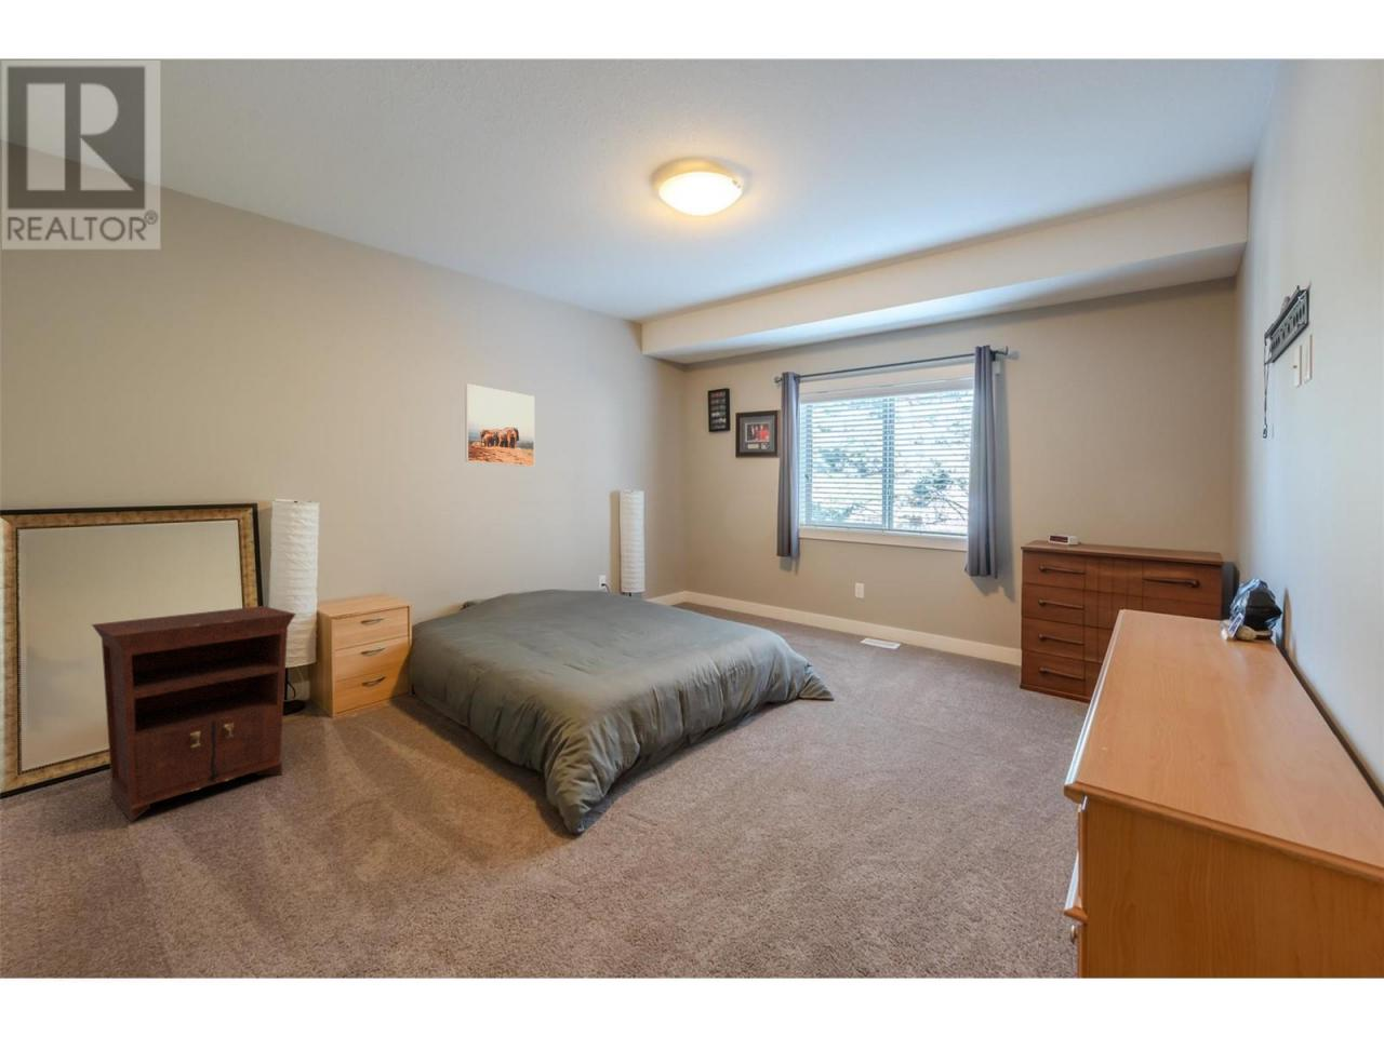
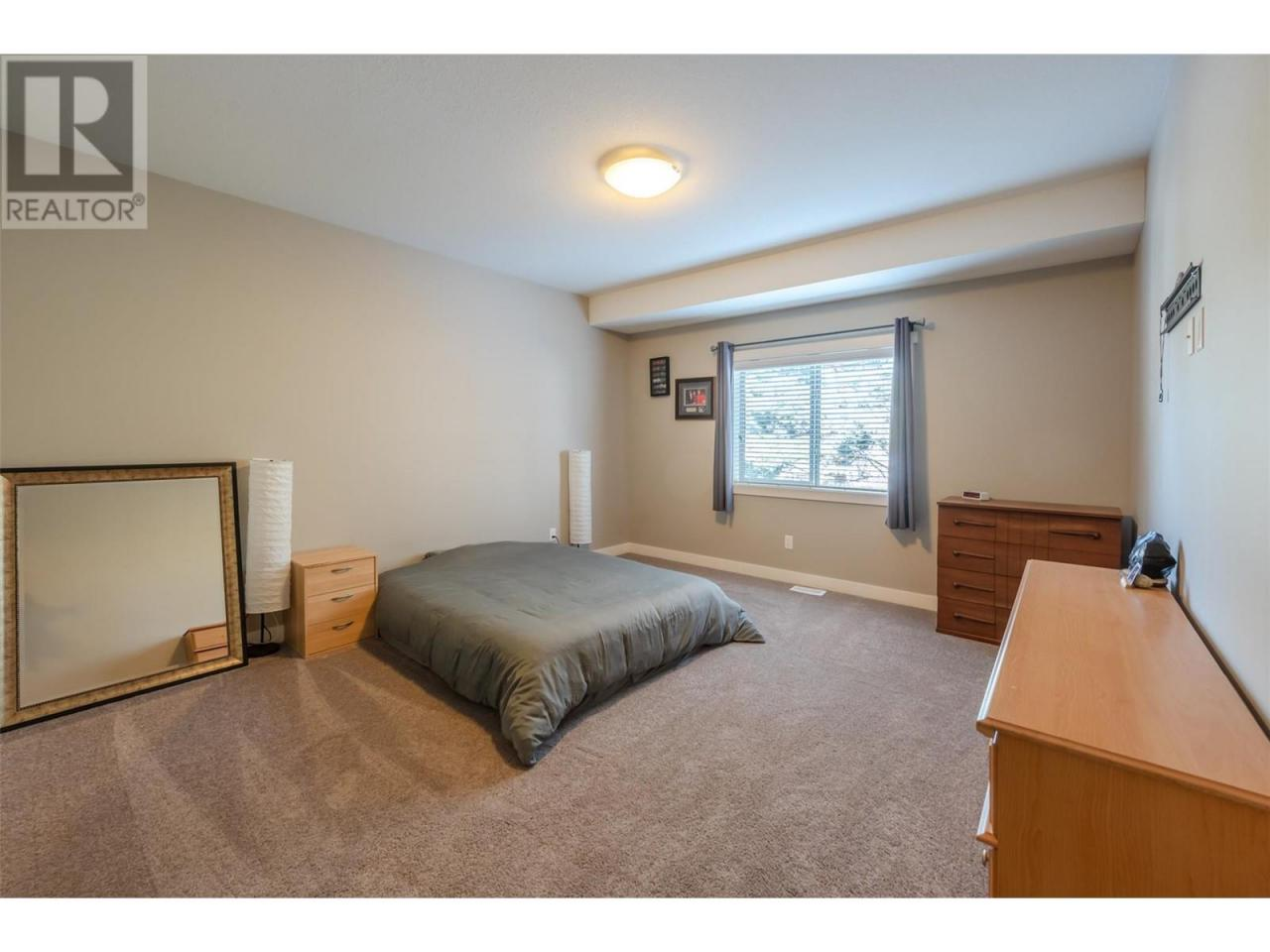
- nightstand (199, 701)
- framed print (500, 427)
